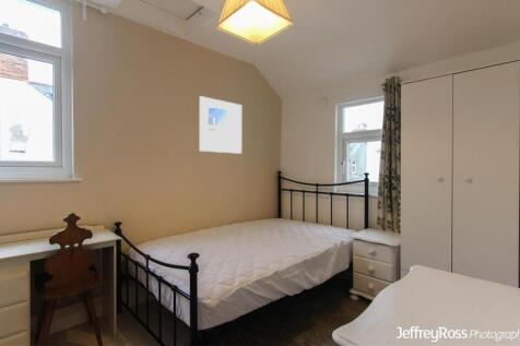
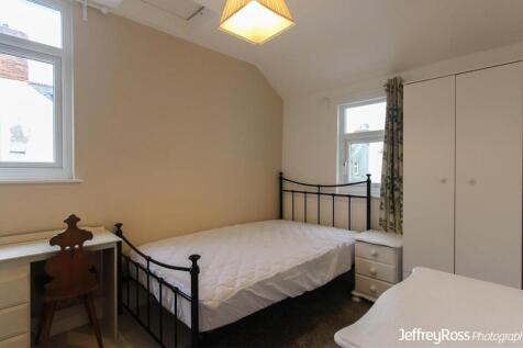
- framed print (222, 127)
